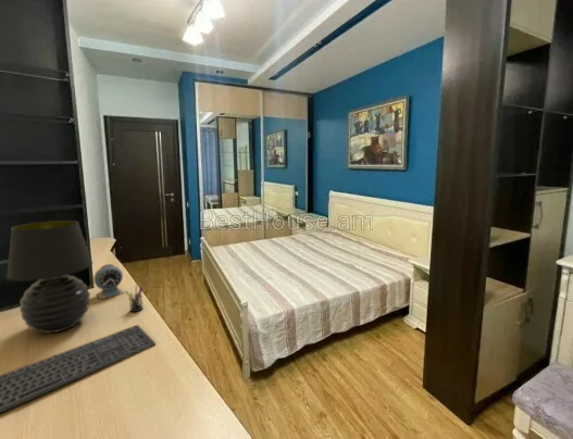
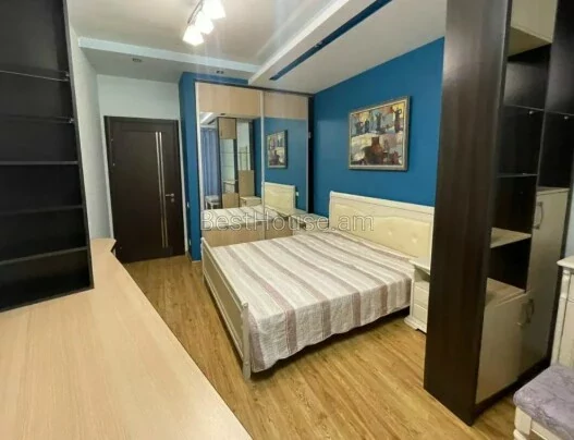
- alarm clock (109, 279)
- keyboard (72, 363)
- pen holder (134, 297)
- table lamp (53, 276)
